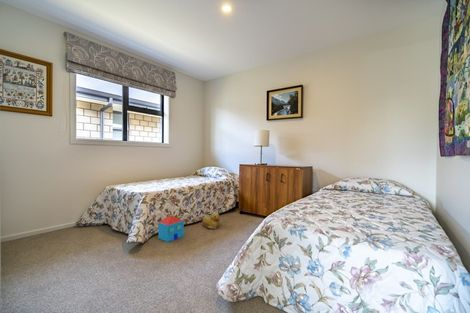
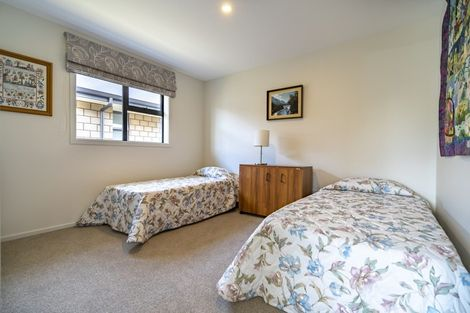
- toy house (171, 226)
- rubber duck (210, 218)
